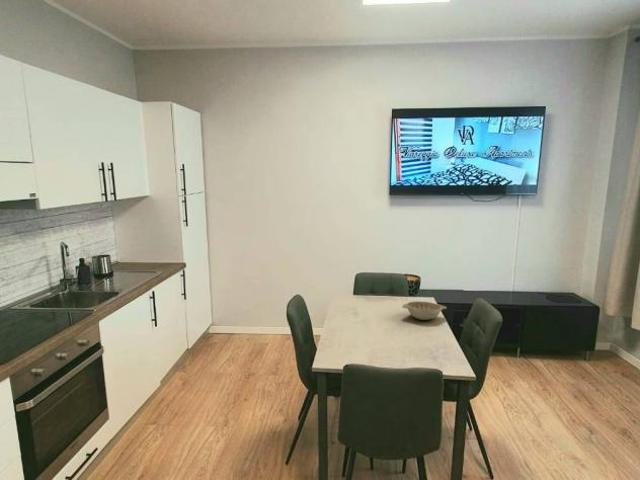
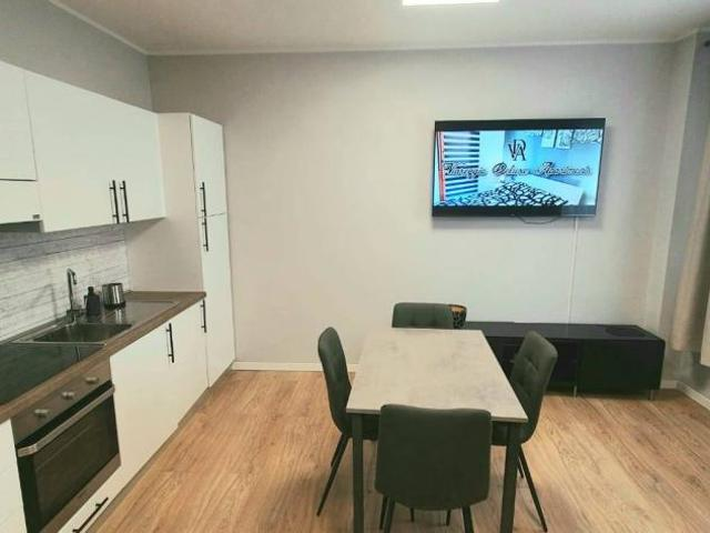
- decorative bowl (423, 311)
